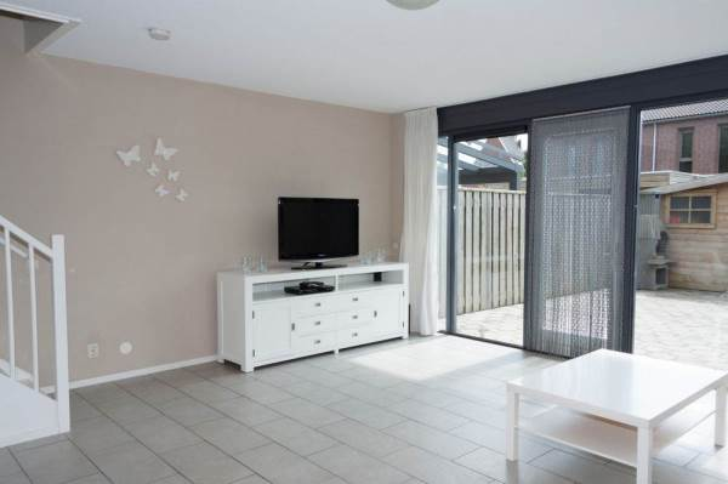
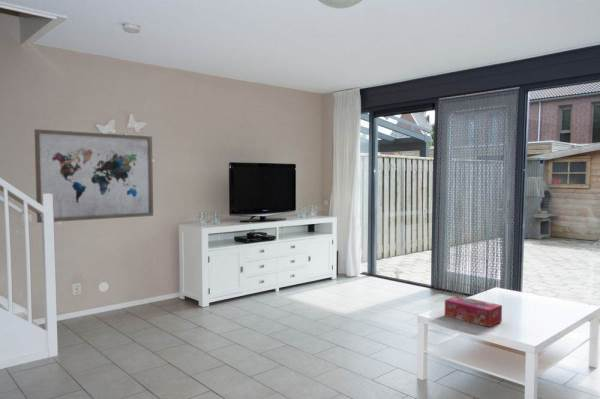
+ tissue box (472, 310)
+ wall art (98, 176)
